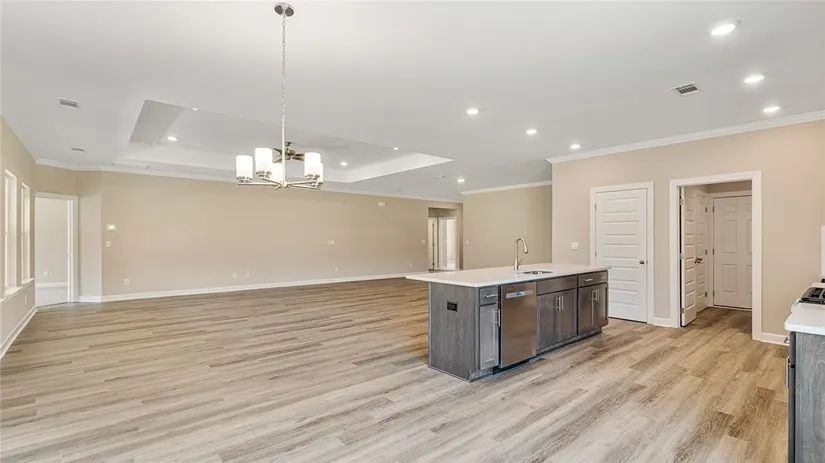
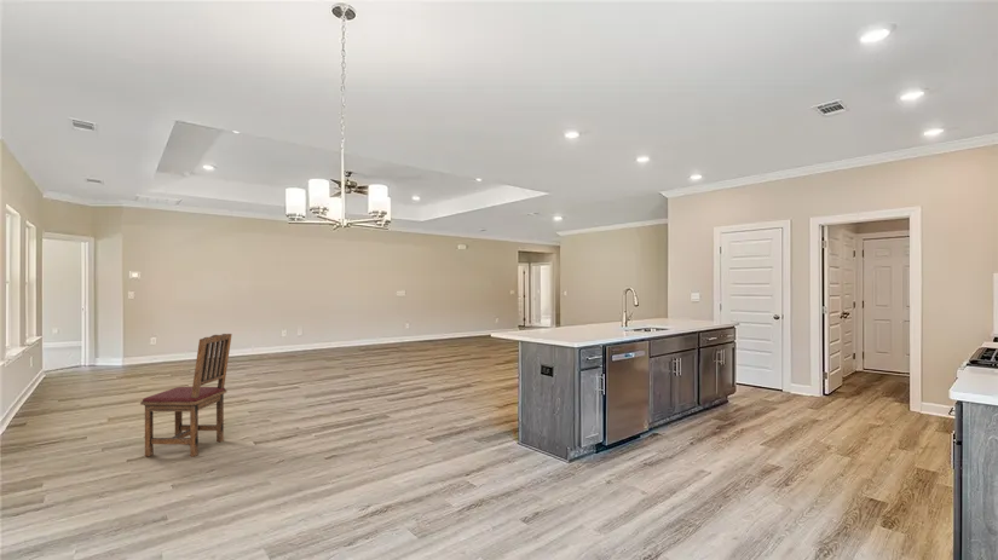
+ dining chair (189, 391)
